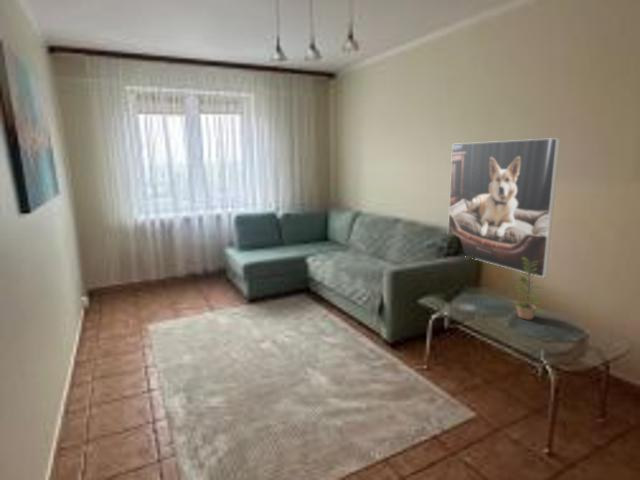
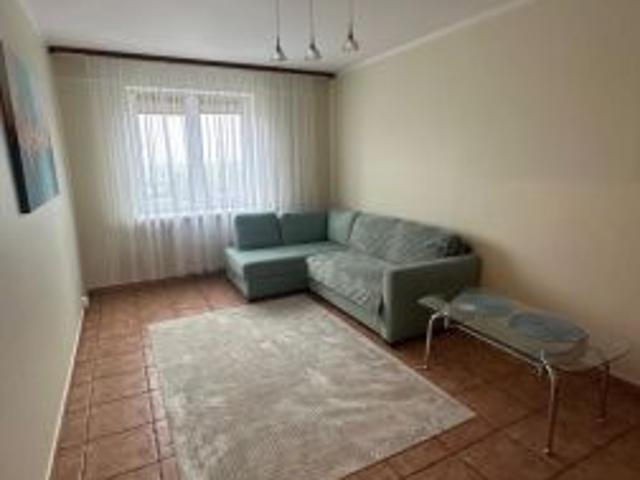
- plant (529, 289)
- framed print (494, 203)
